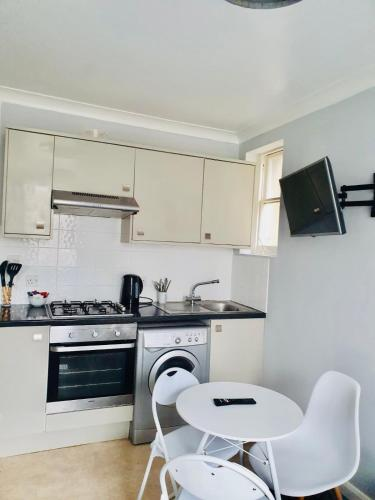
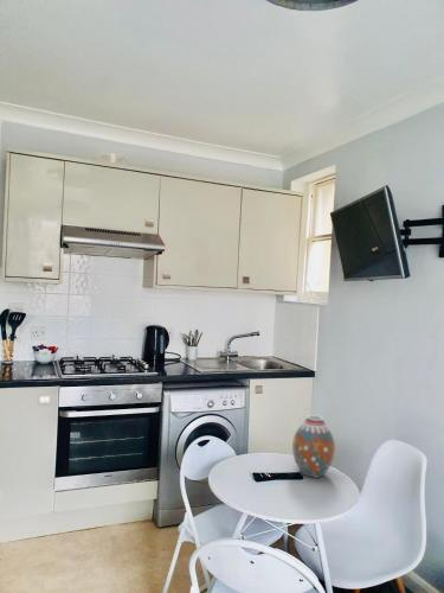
+ vase (313, 445)
